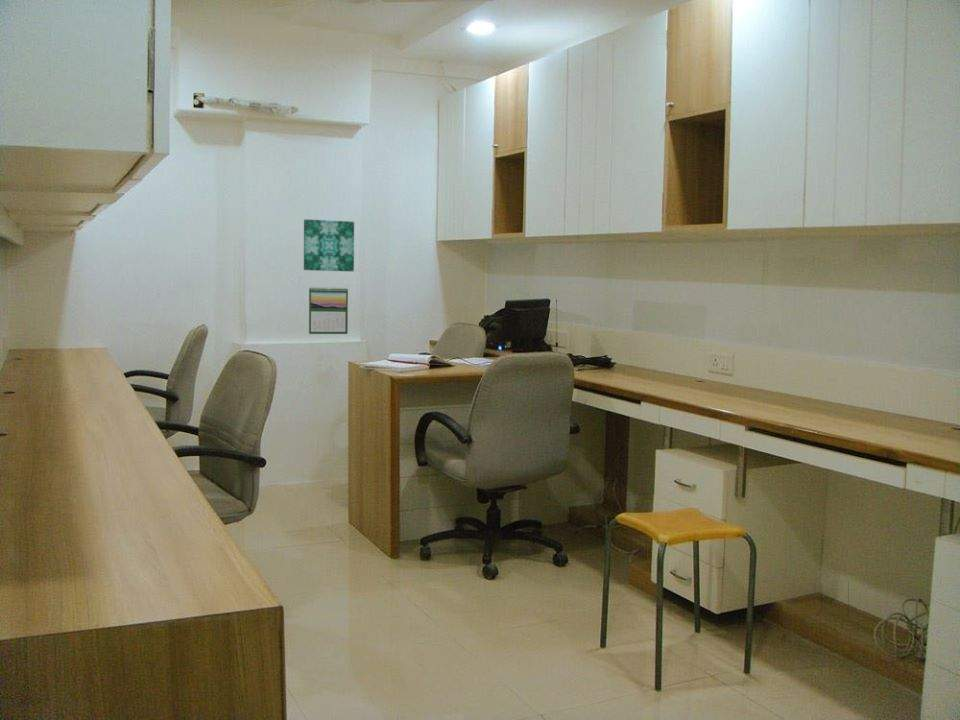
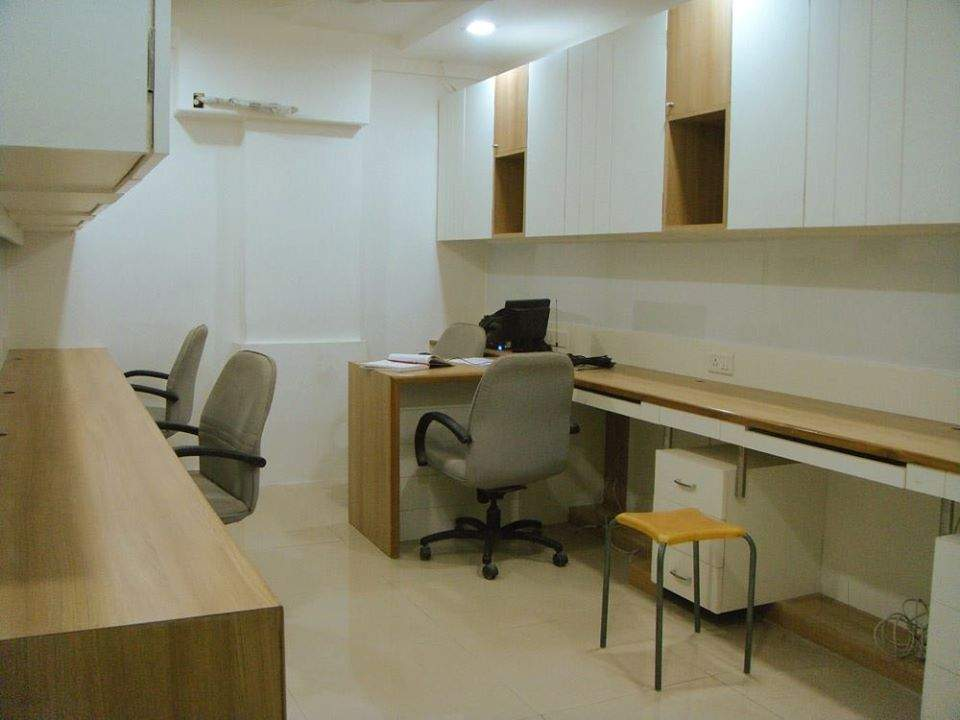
- wall art (329, 245)
- calendar (328, 310)
